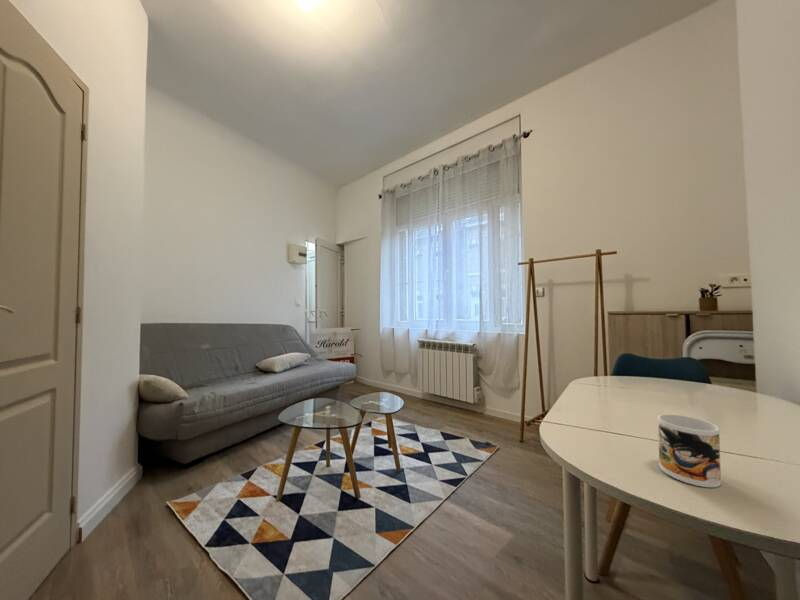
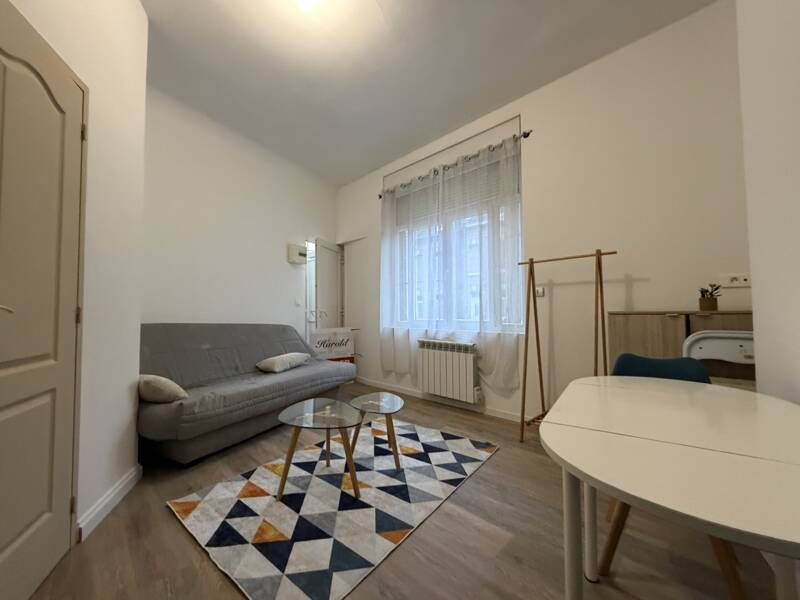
- mug (689, 445)
